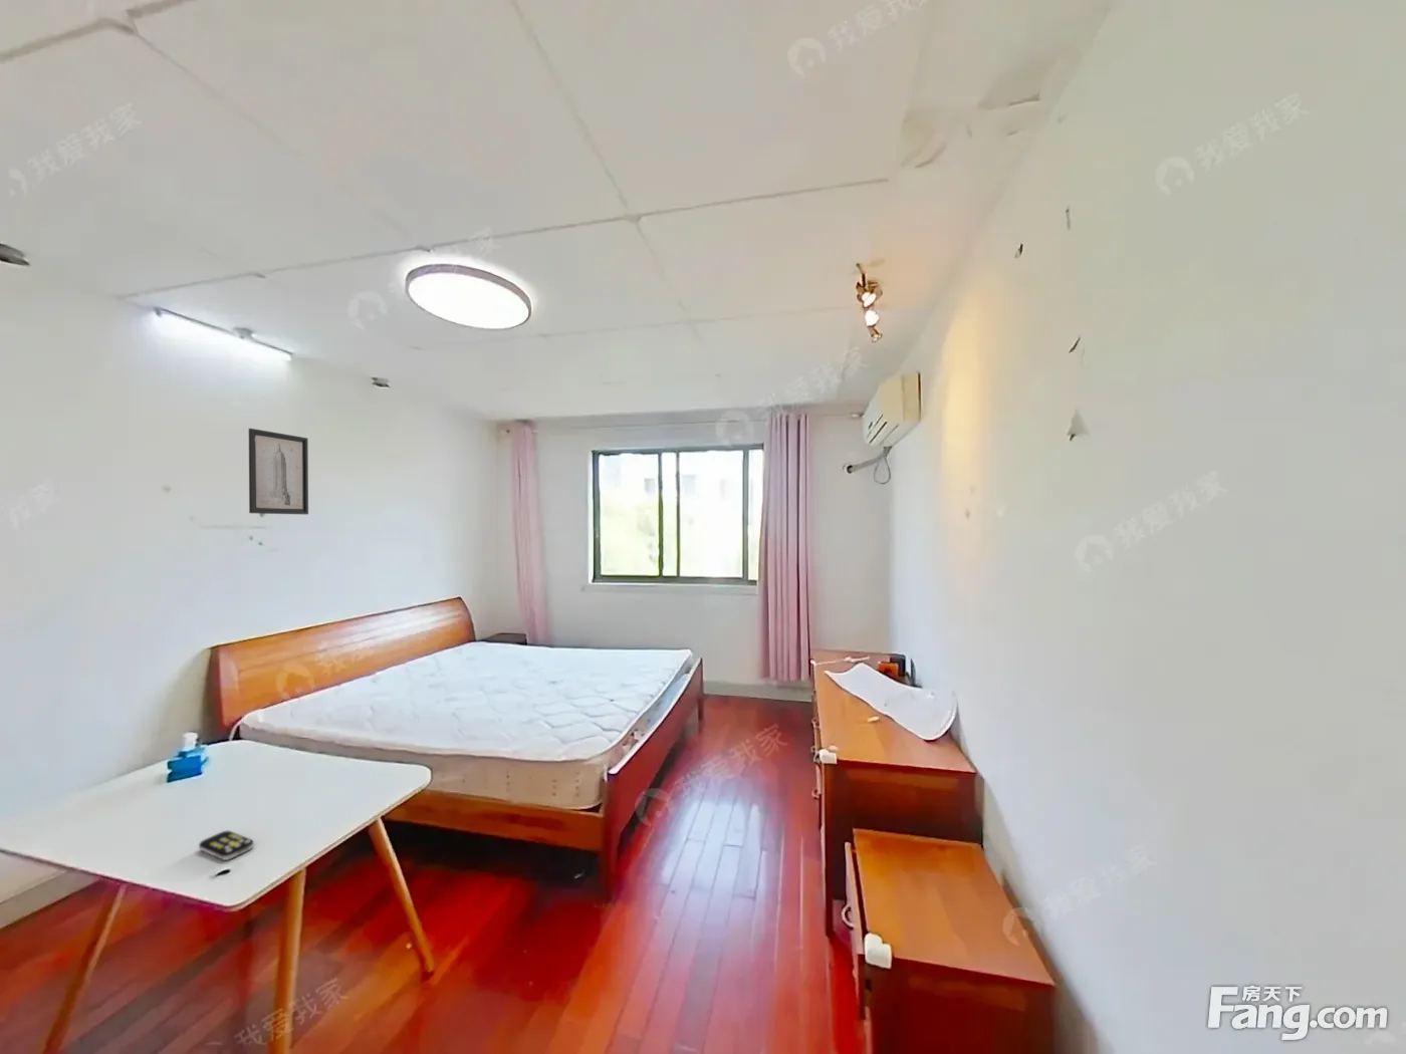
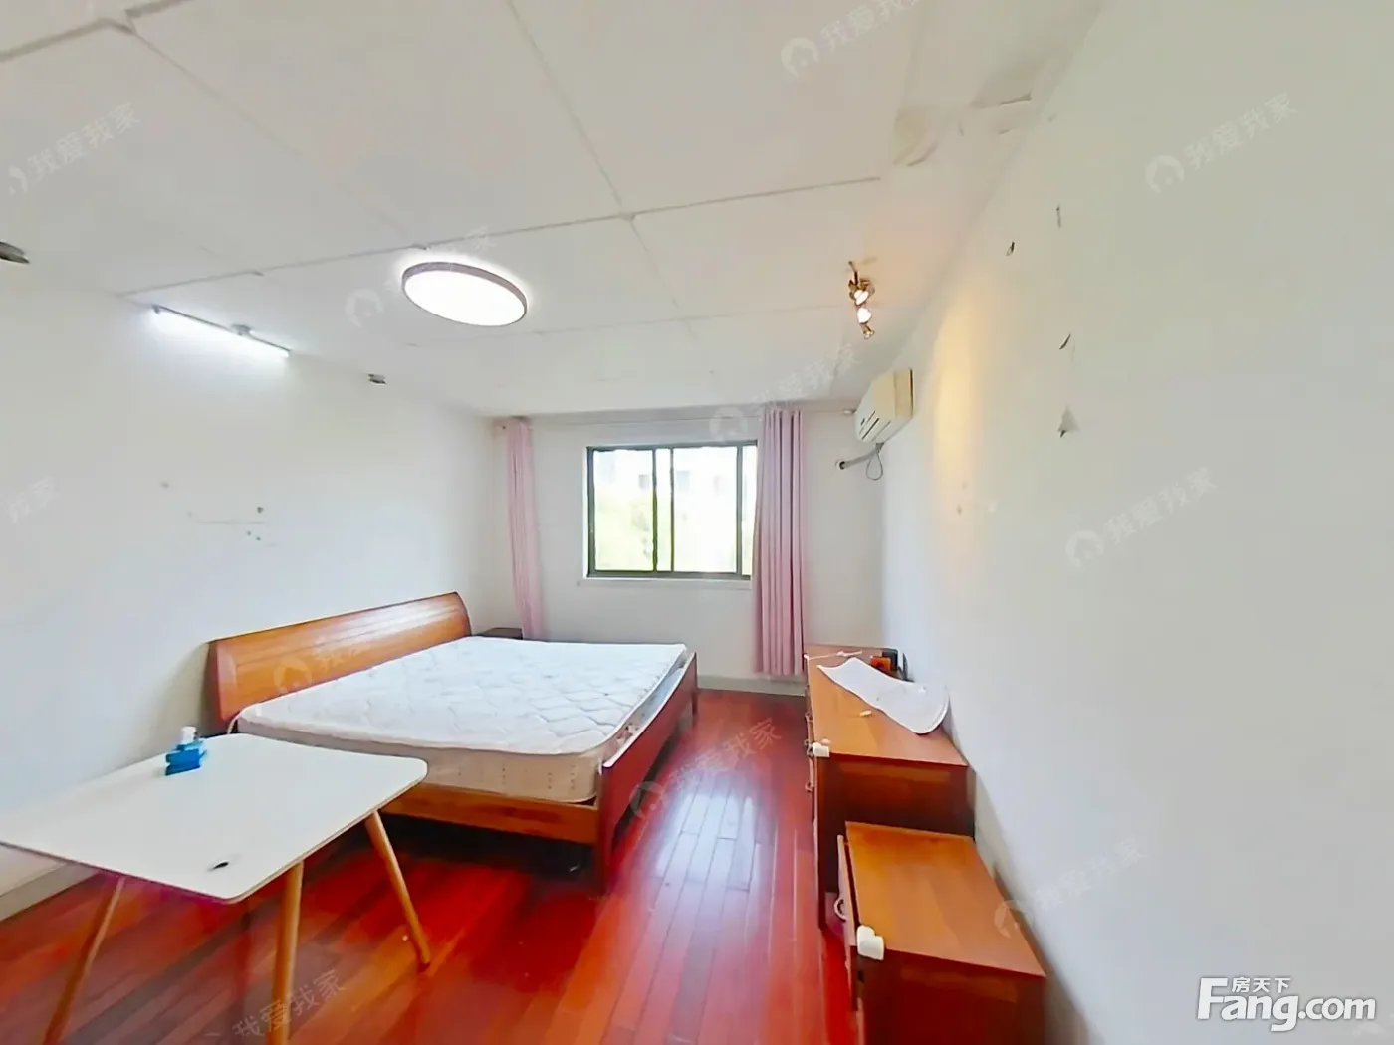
- wall art (279, 473)
- remote control (226, 845)
